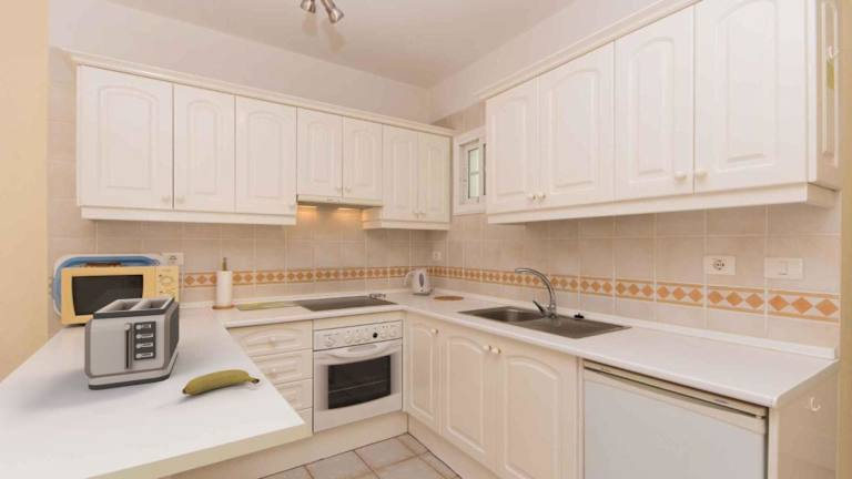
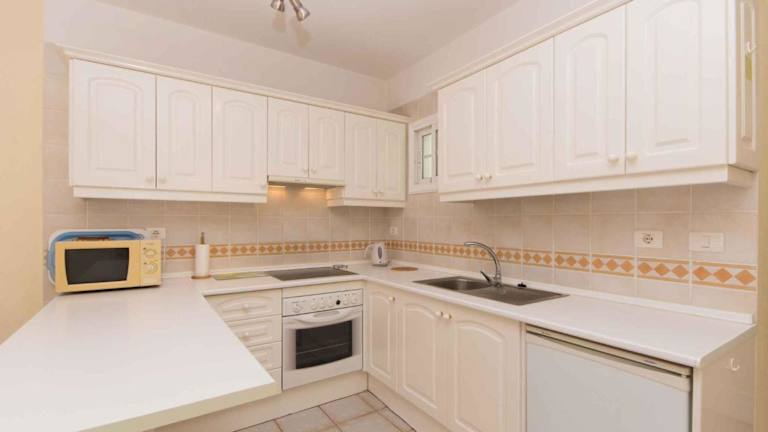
- toaster (138, 337)
- banana (219, 383)
